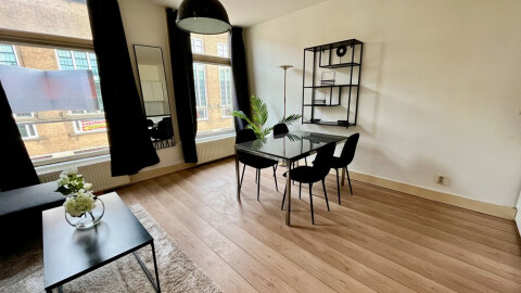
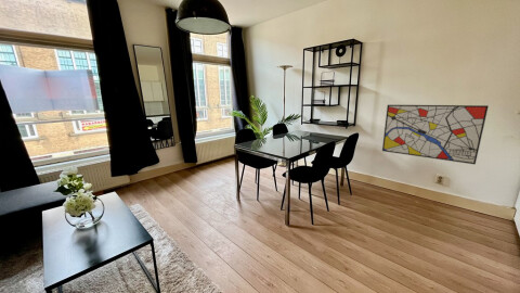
+ wall art (427, 131)
